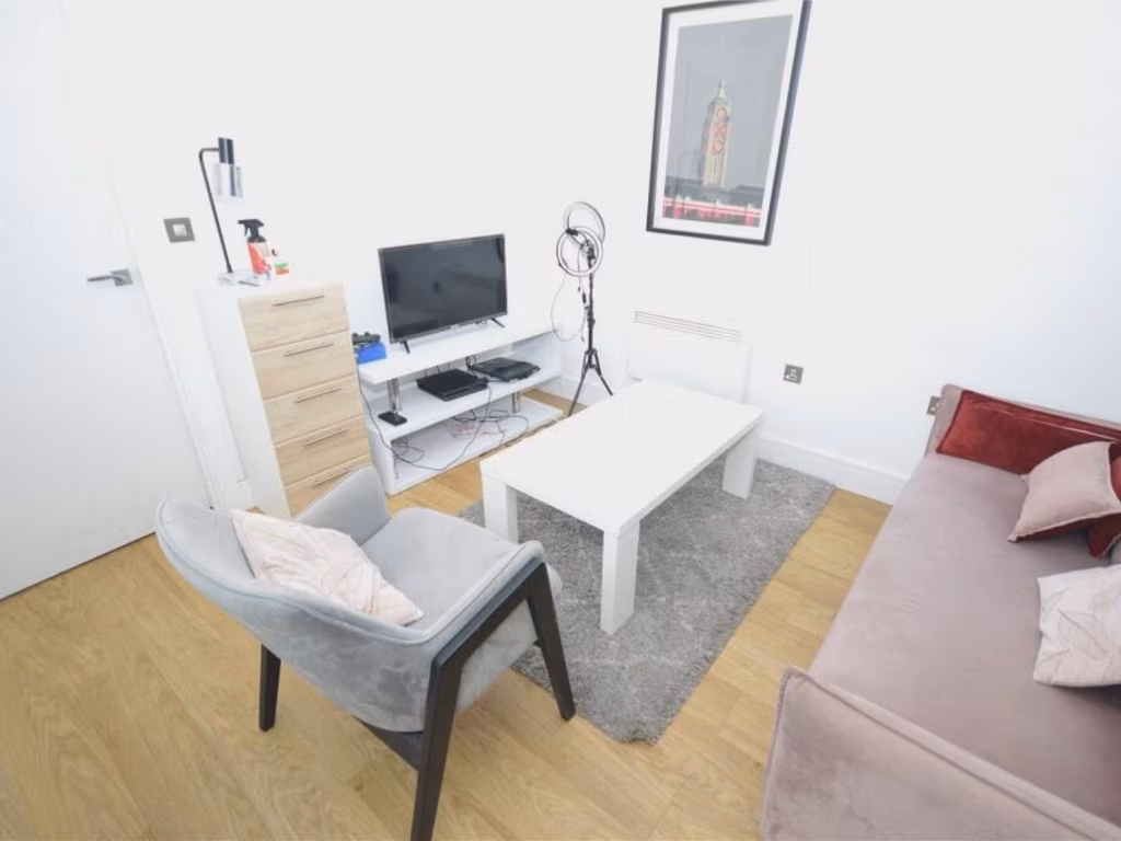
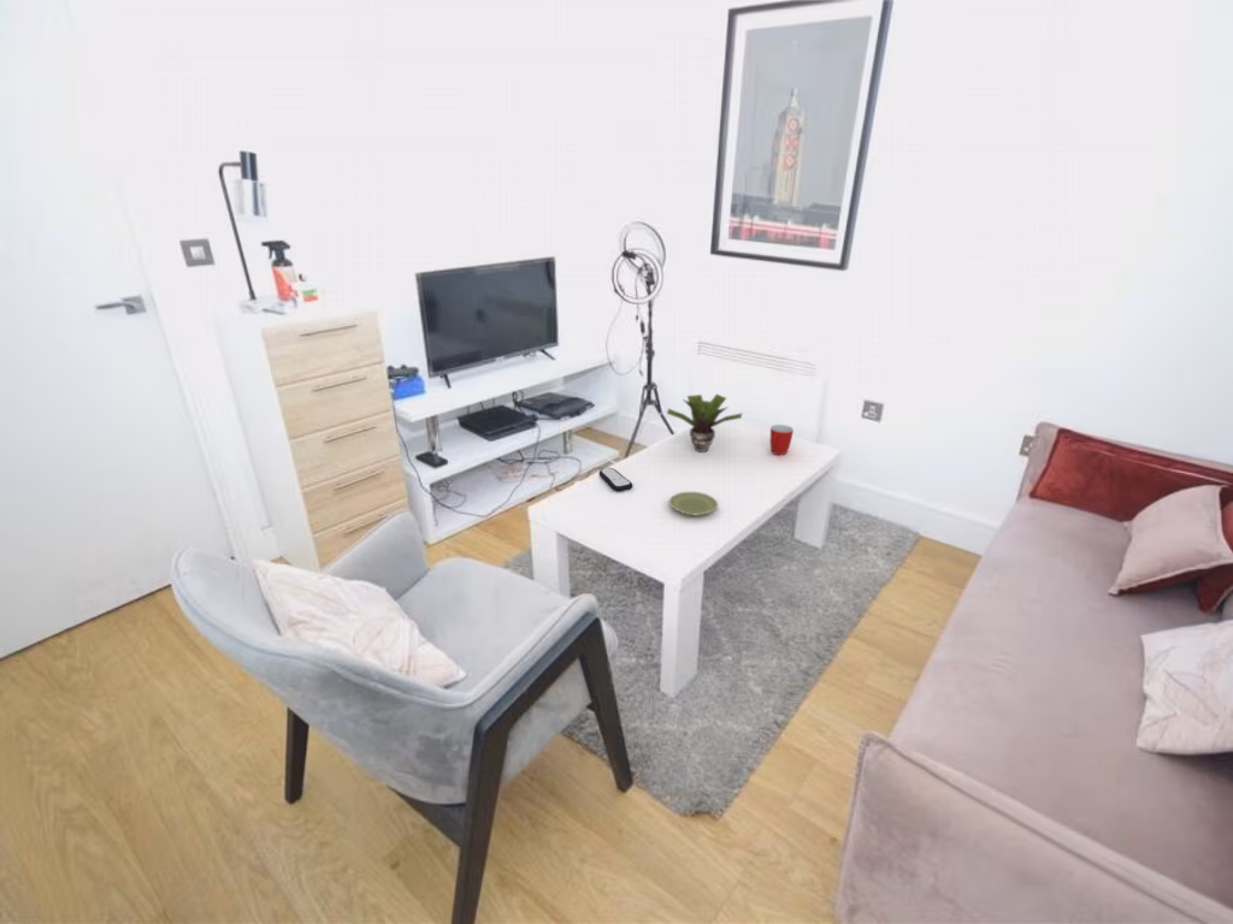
+ mug (778, 442)
+ plate (692, 504)
+ potted plant (704, 424)
+ remote control (614, 479)
